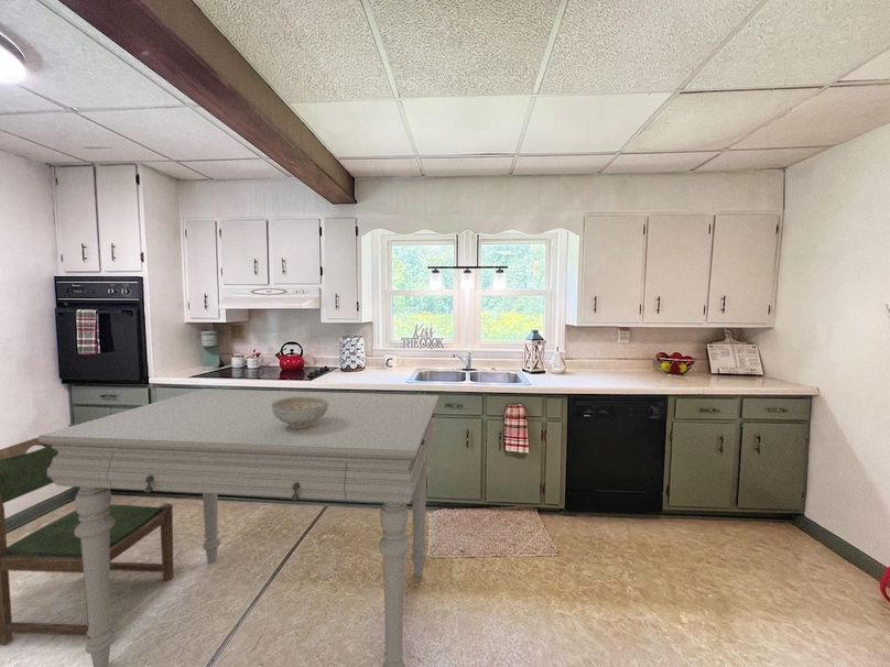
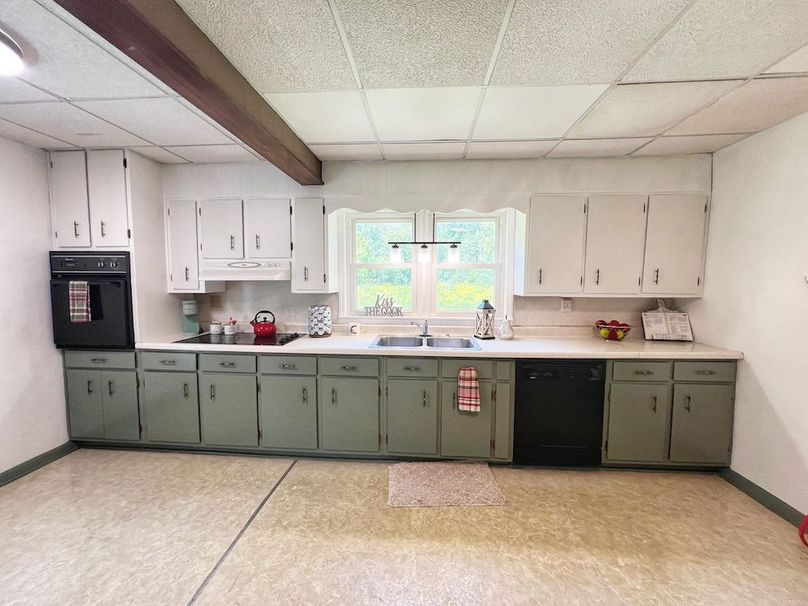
- dining chair (80, 522)
- dining table (282, 496)
- decorative bowl (301, 413)
